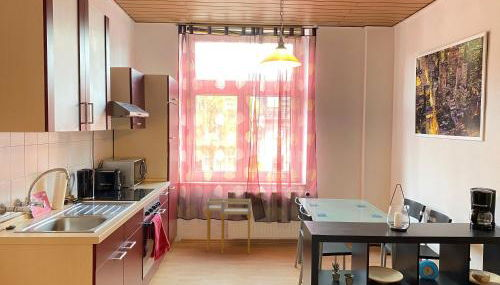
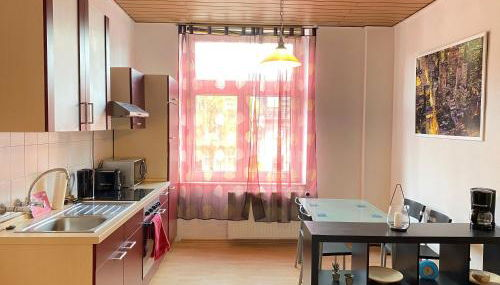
- plant stand (223, 225)
